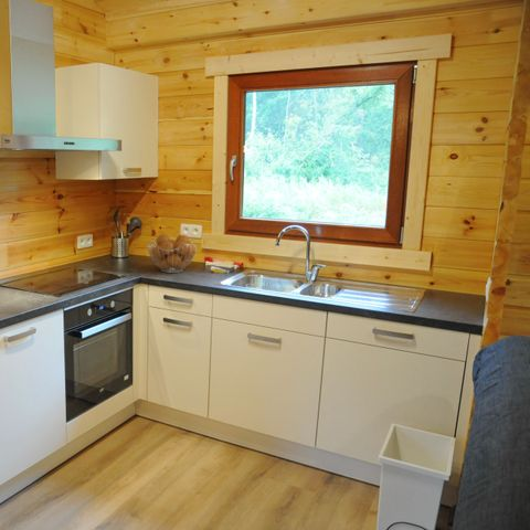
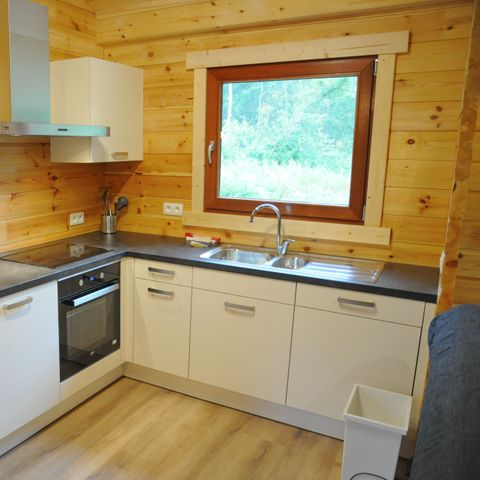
- fruit basket (171, 252)
